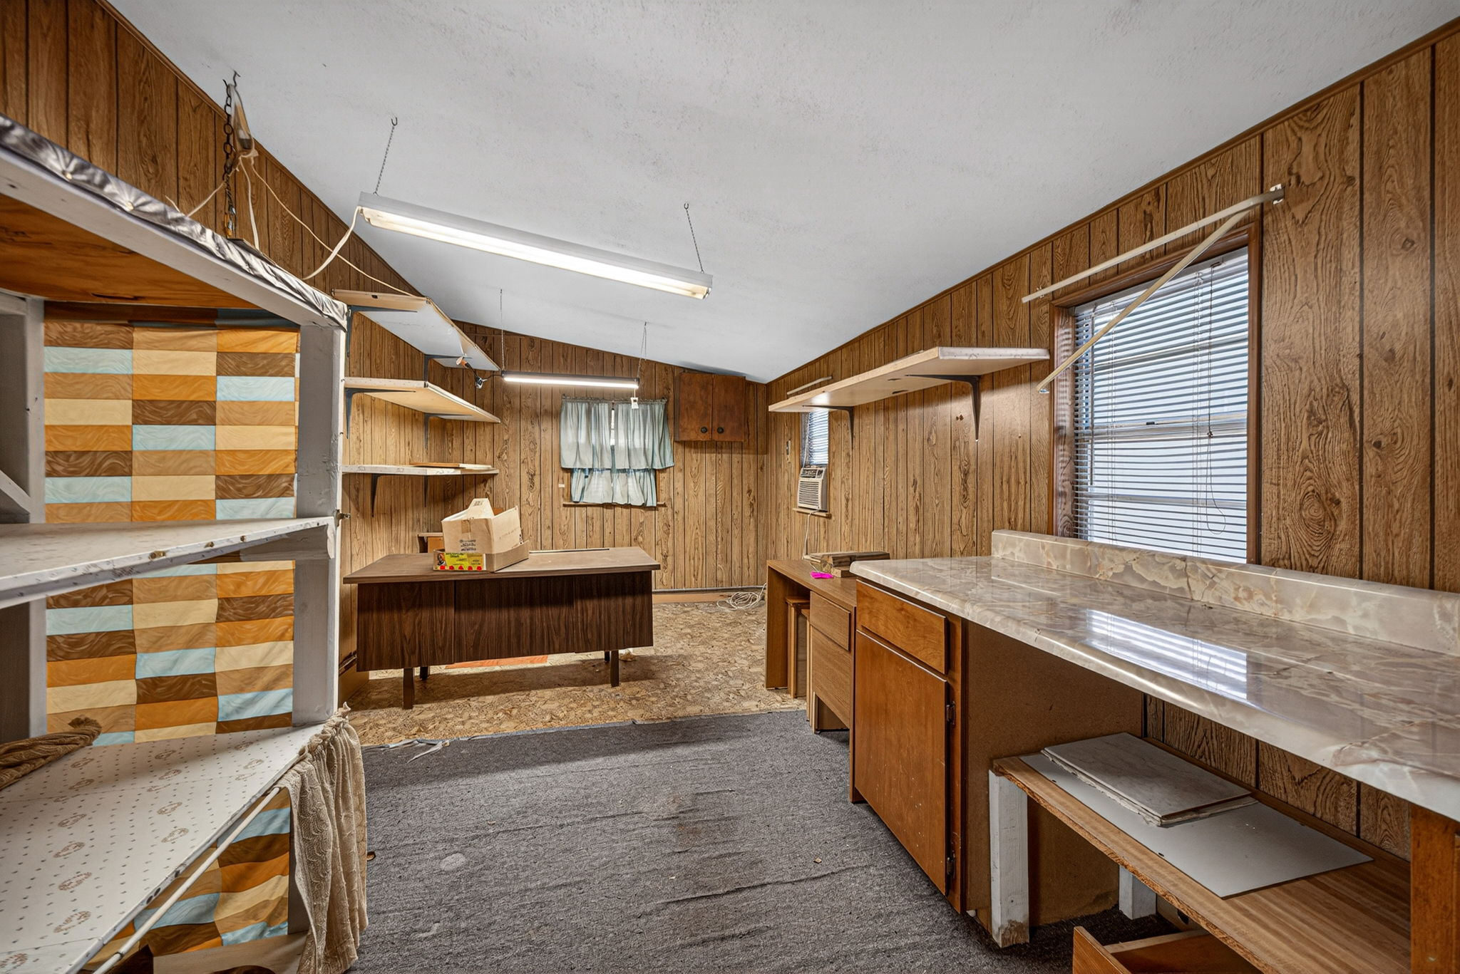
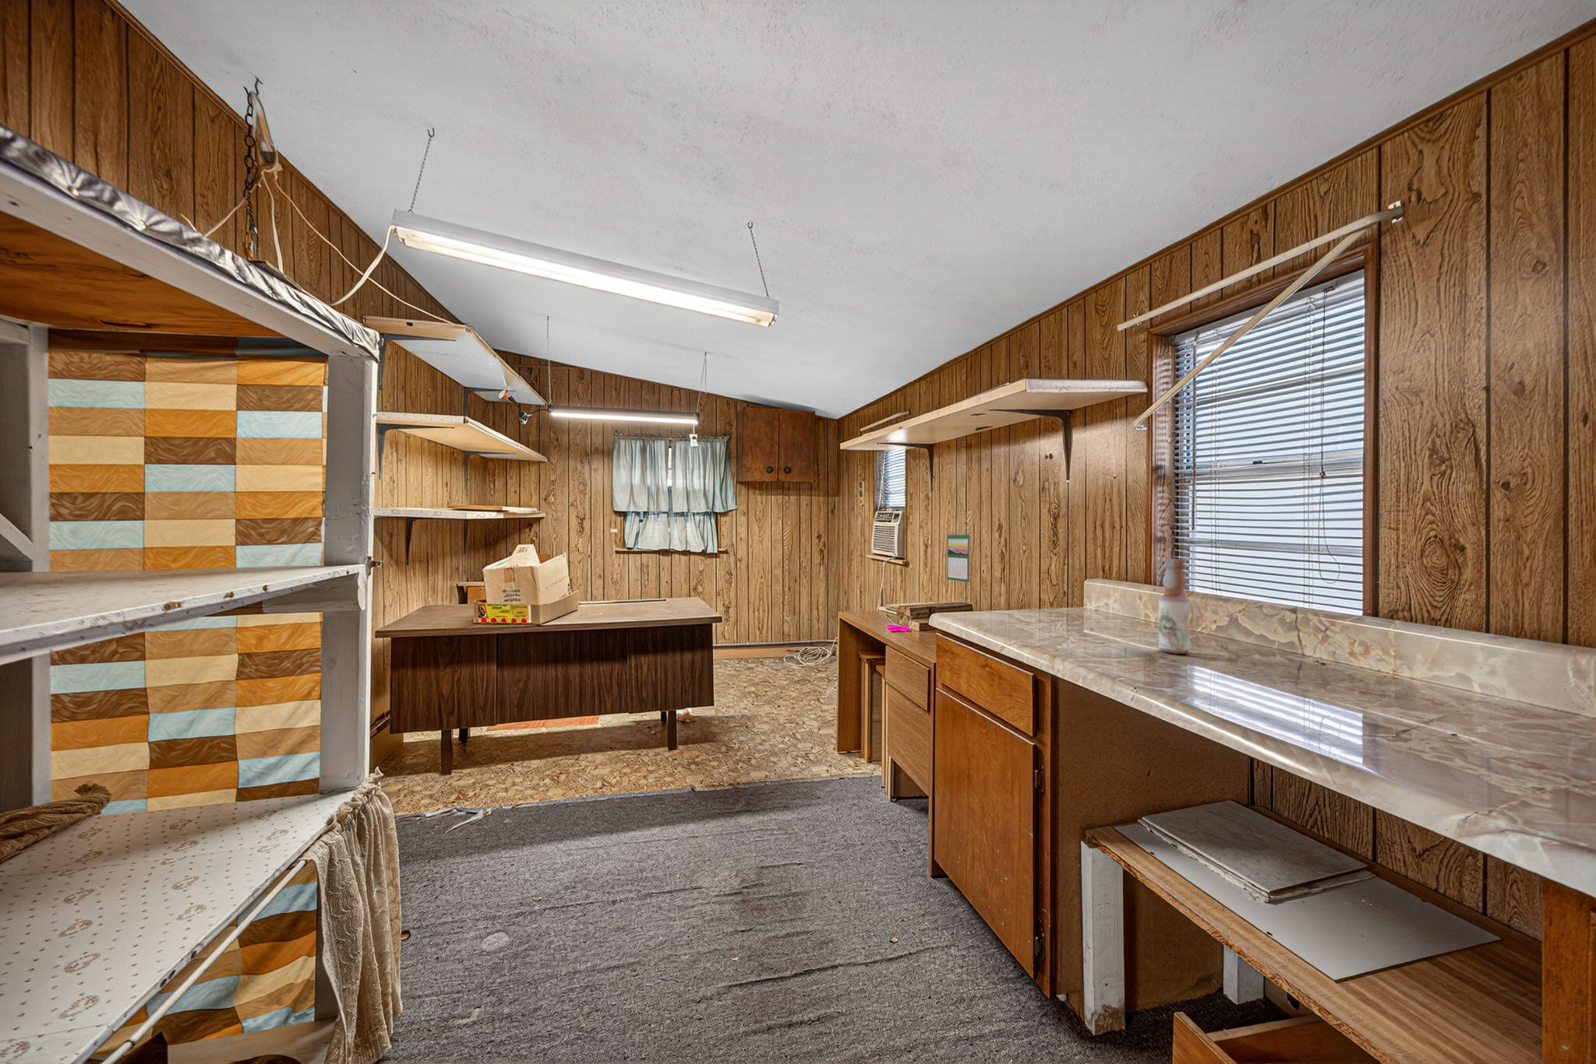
+ bottle (1174, 604)
+ calendar (958, 557)
